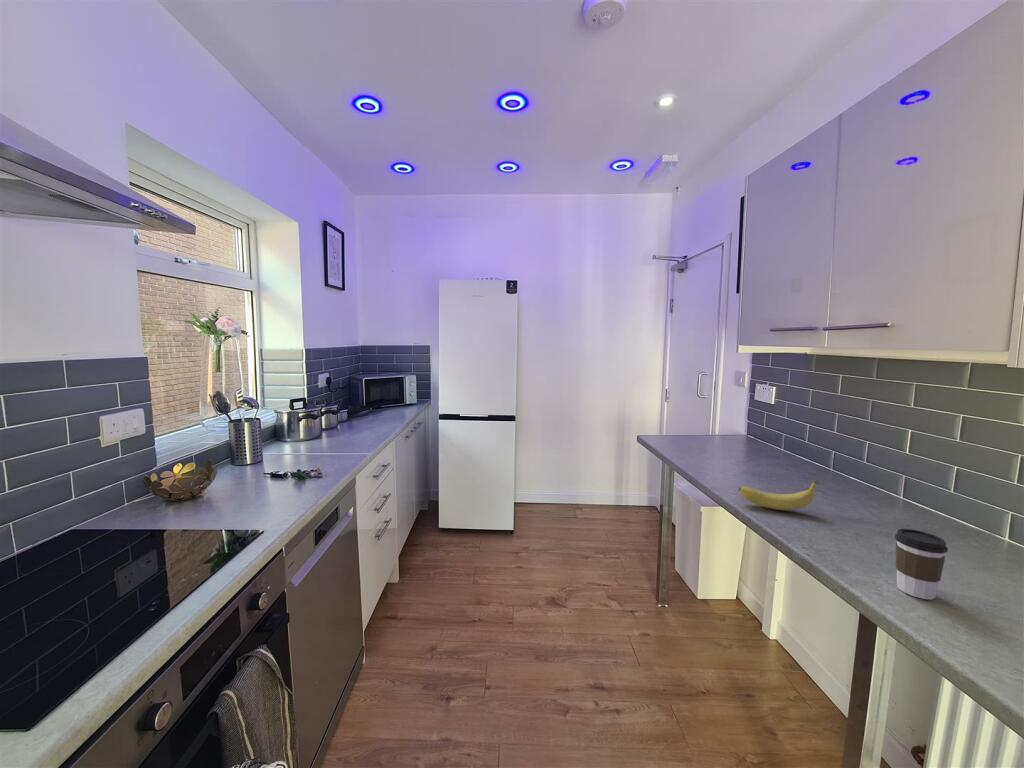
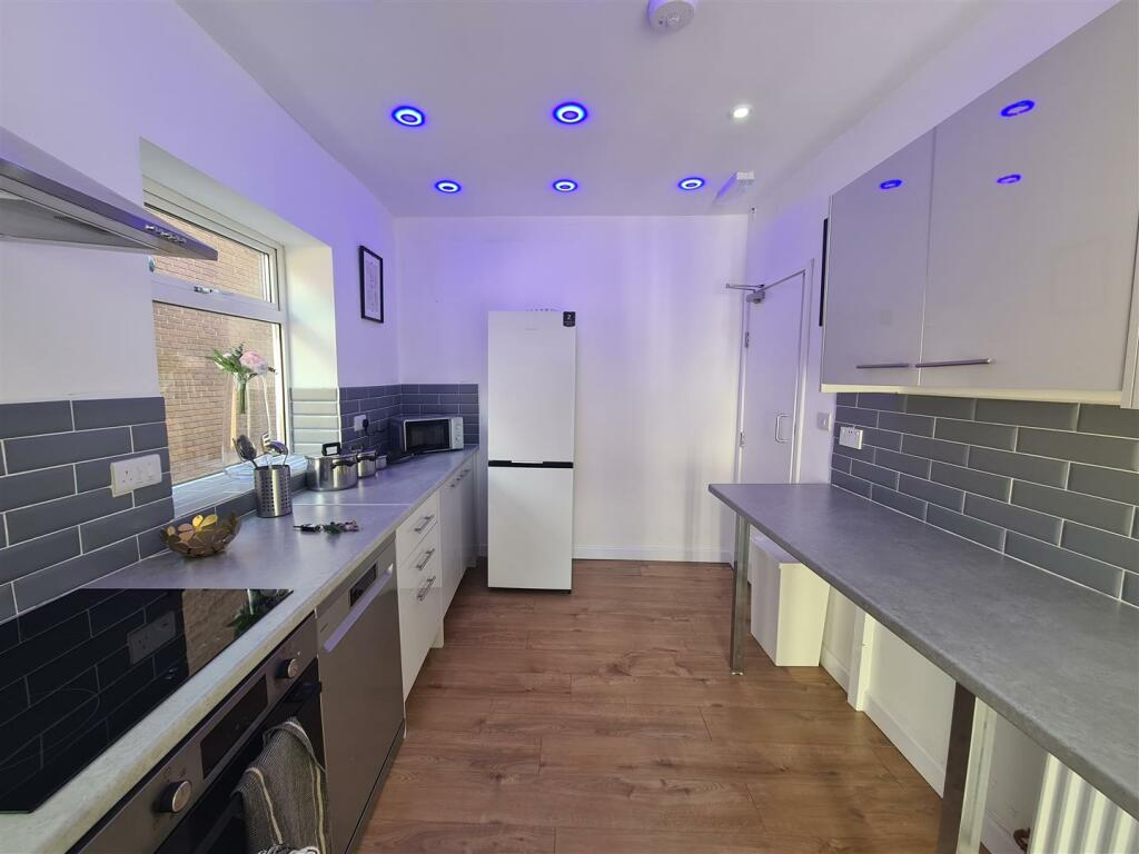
- fruit (776, 494)
- coffee cup (918, 563)
